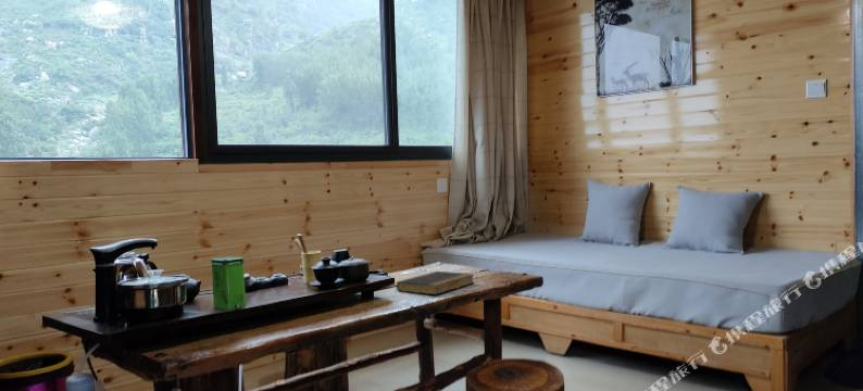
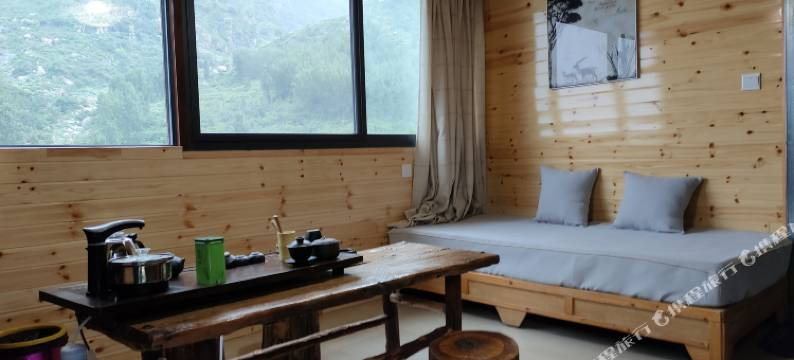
- book (436, 281)
